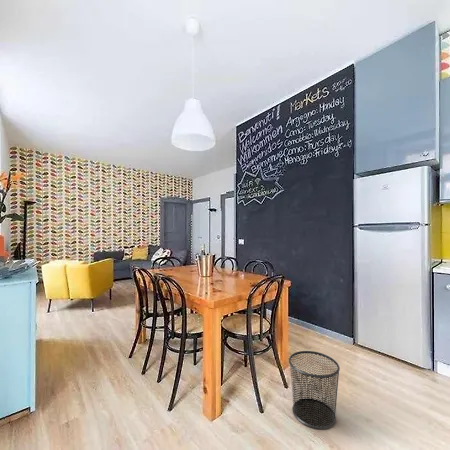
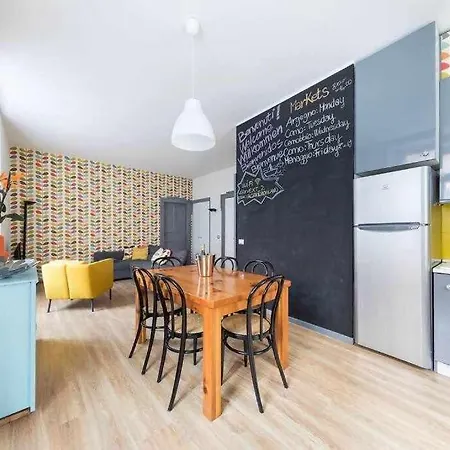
- waste bin (313, 387)
